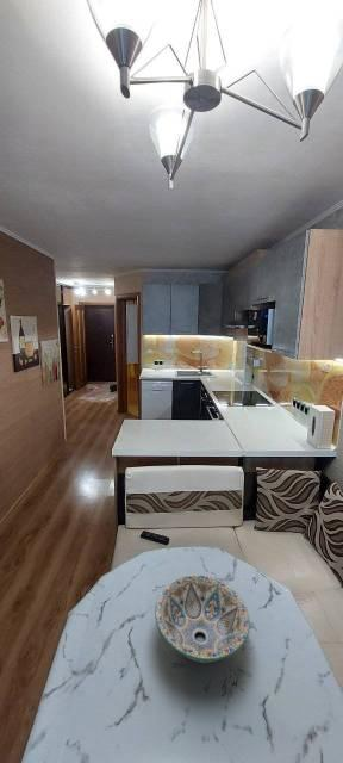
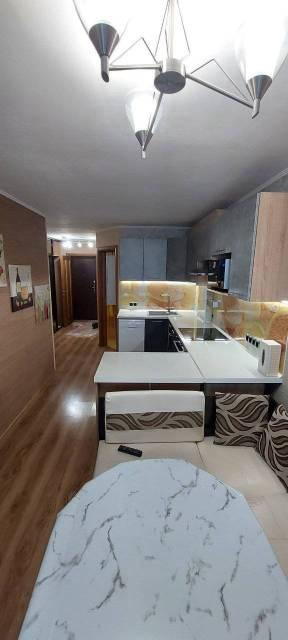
- decorative bowl (201, 625)
